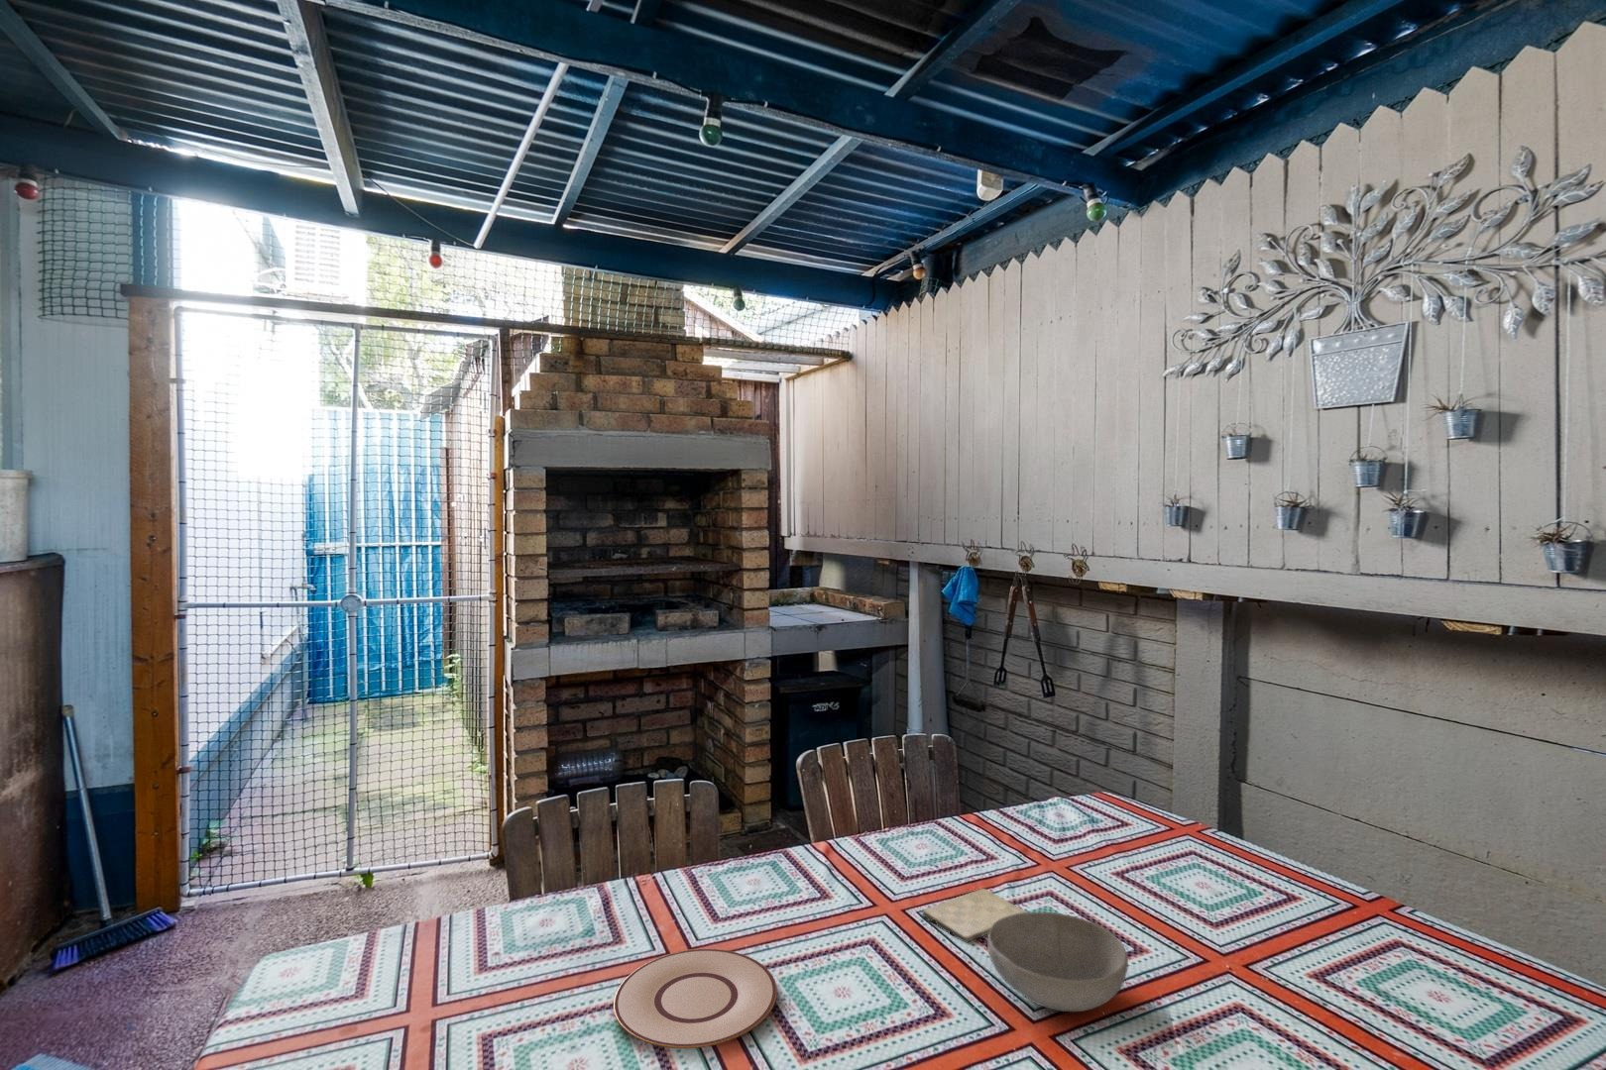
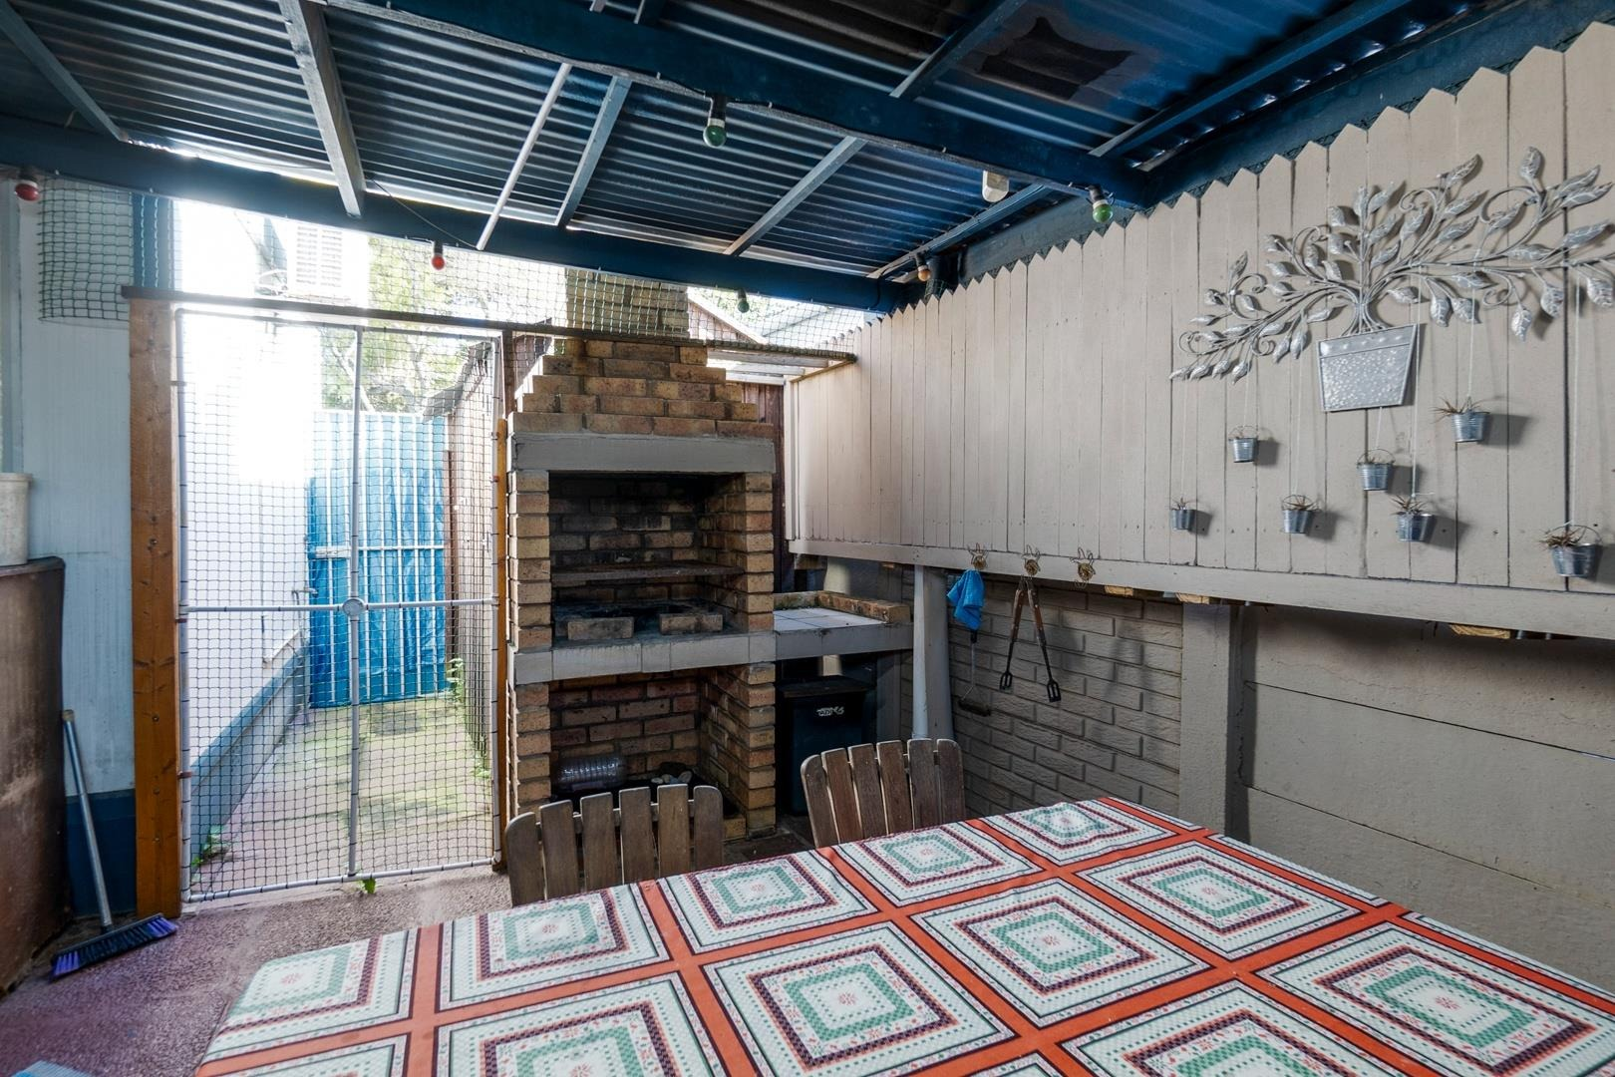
- plate (695, 997)
- cutting board (975, 914)
- bowl (1056, 968)
